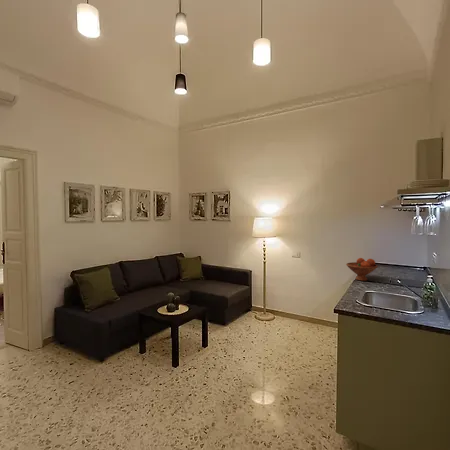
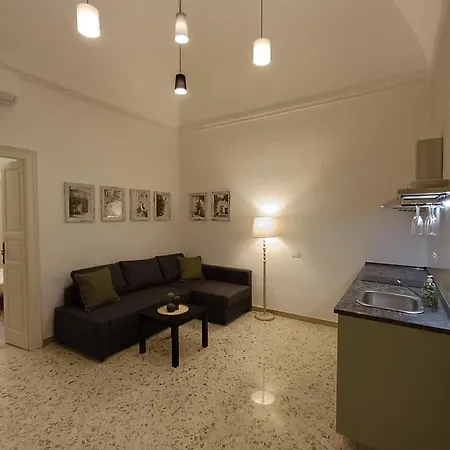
- fruit bowl (361, 269)
